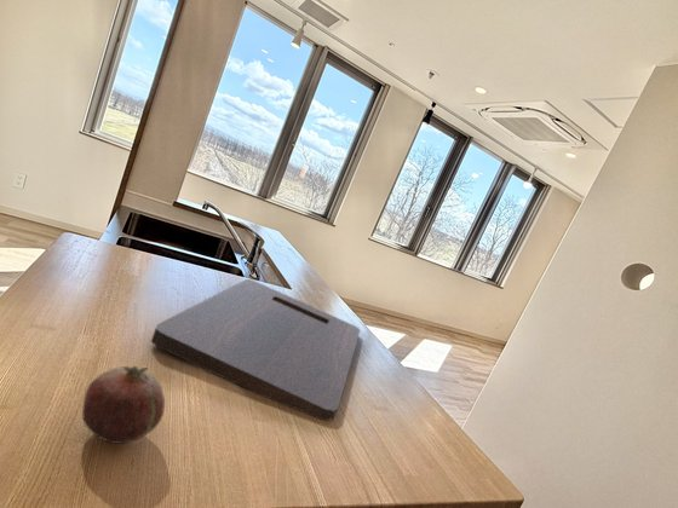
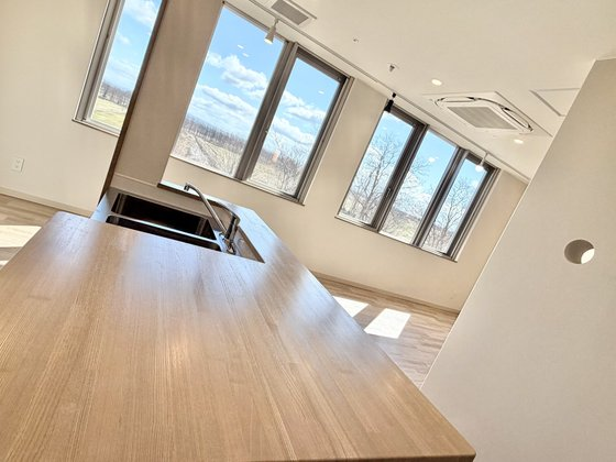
- fruit (125, 400)
- cutting board (278, 333)
